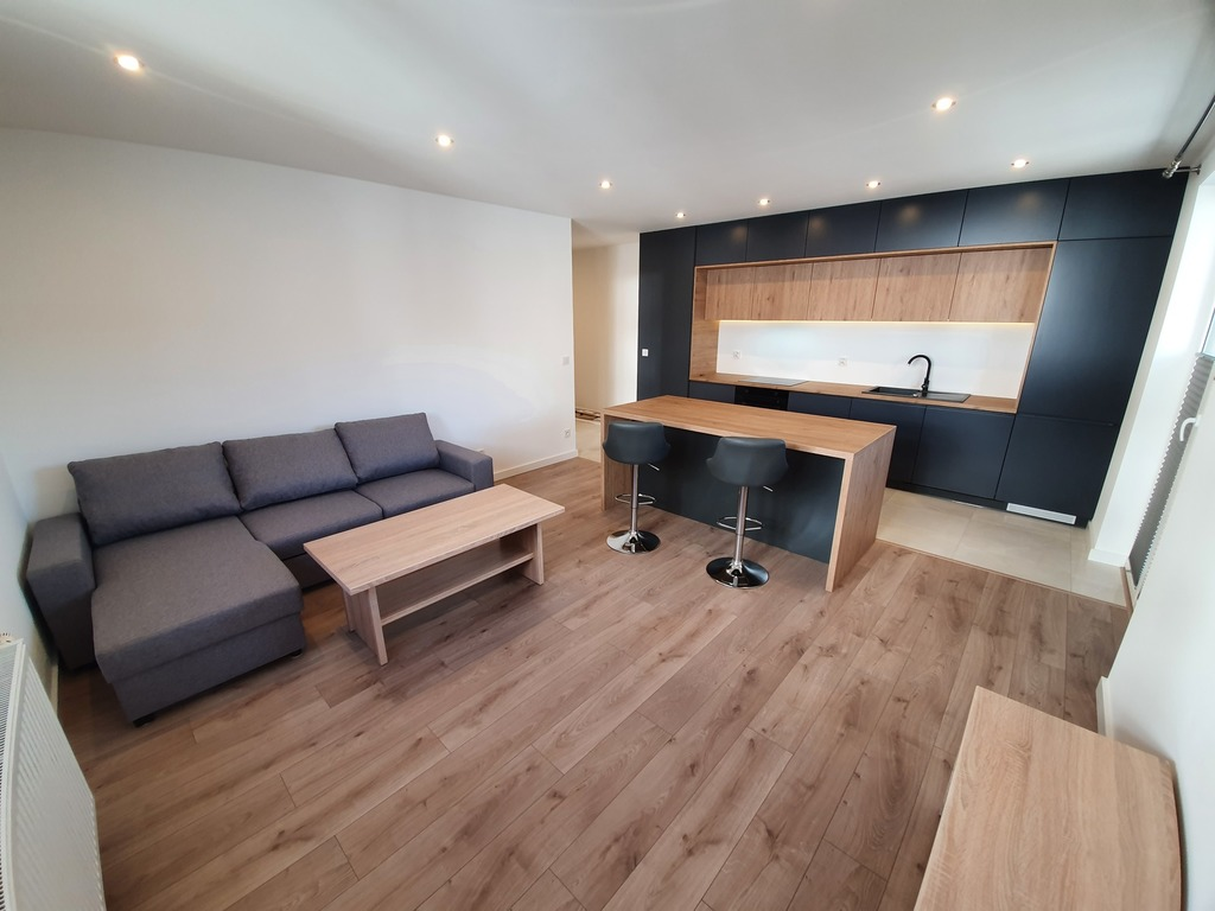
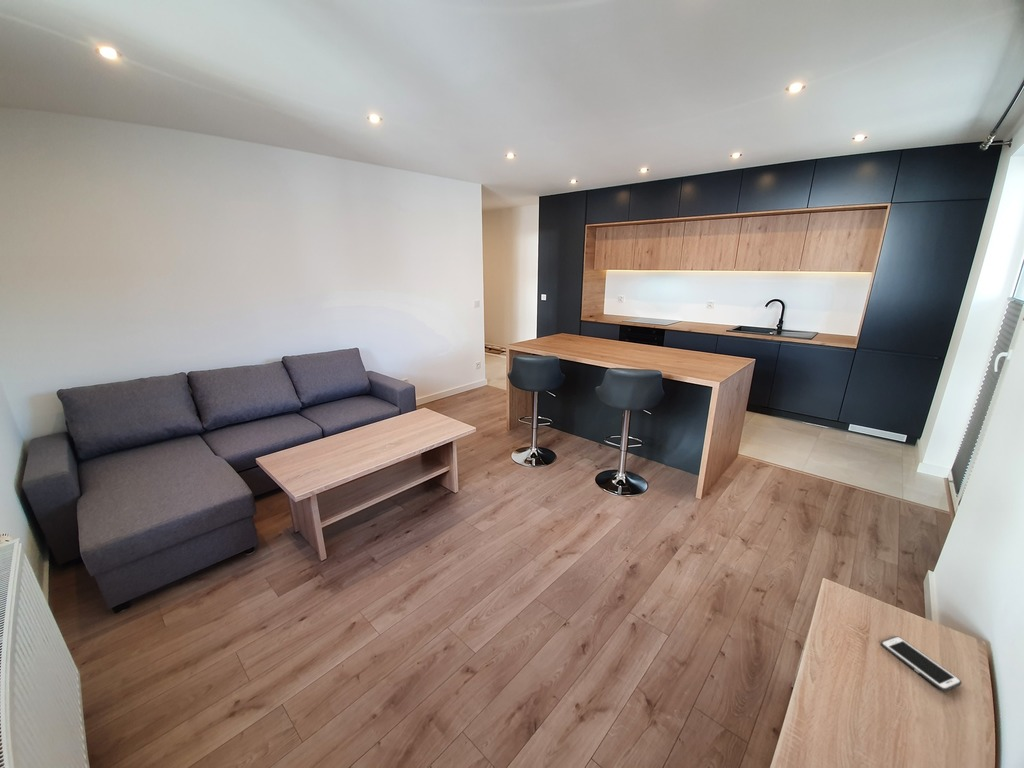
+ cell phone (919, 662)
